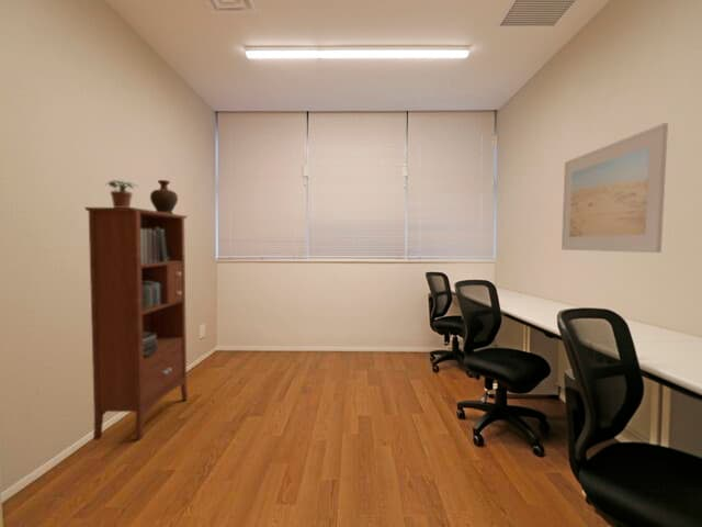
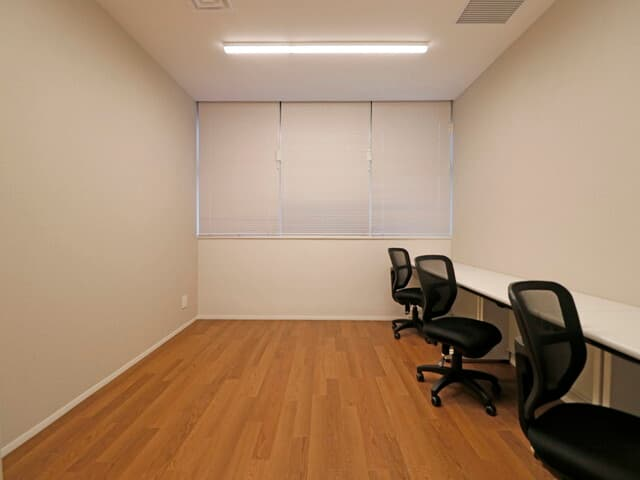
- bookcase (146, 315)
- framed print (603, 199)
- decorative vase (163, 198)
- potted plant (122, 195)
